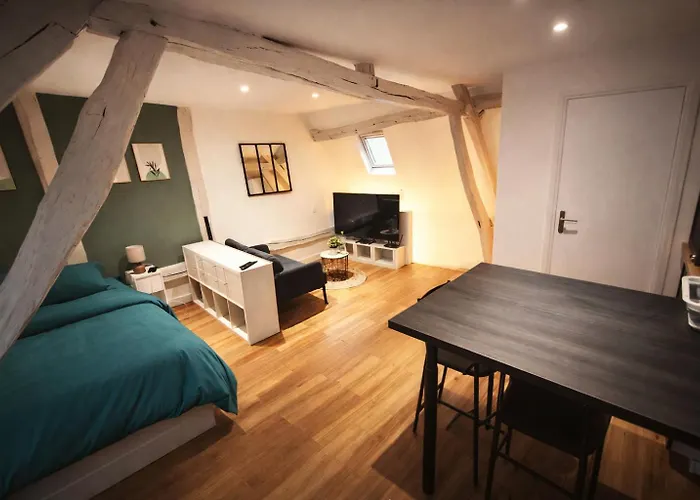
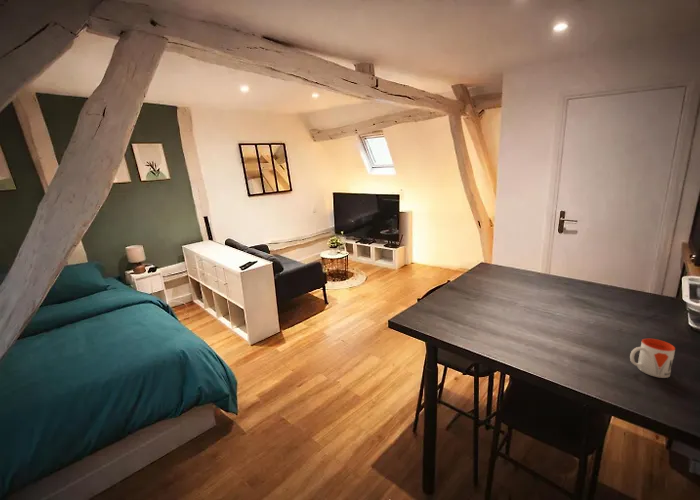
+ mug (649, 357)
